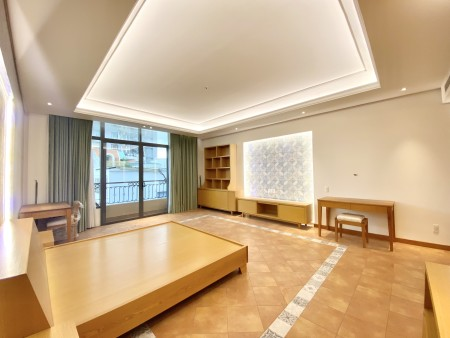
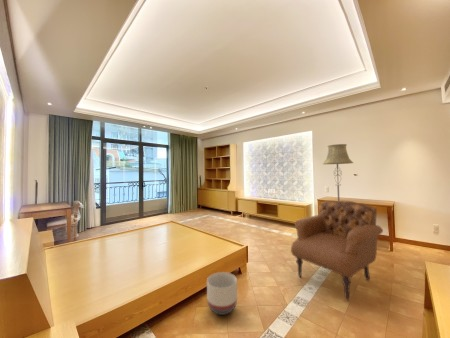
+ floor lamp (338, 197)
+ armchair (334, 241)
+ planter (222, 294)
